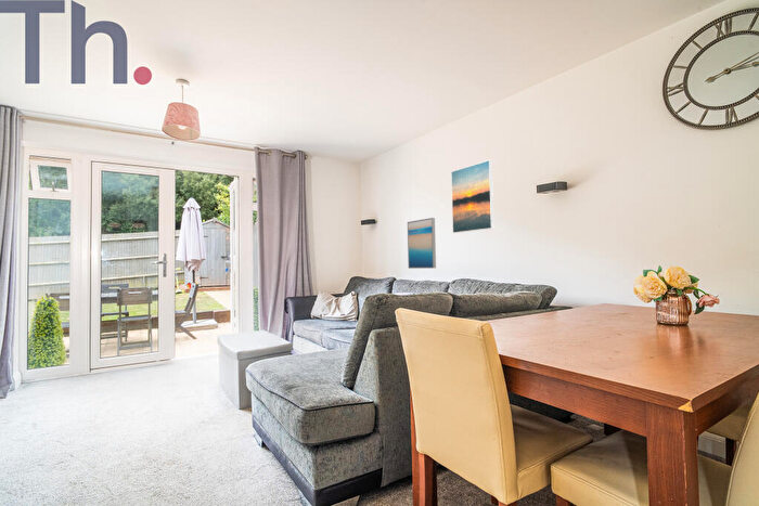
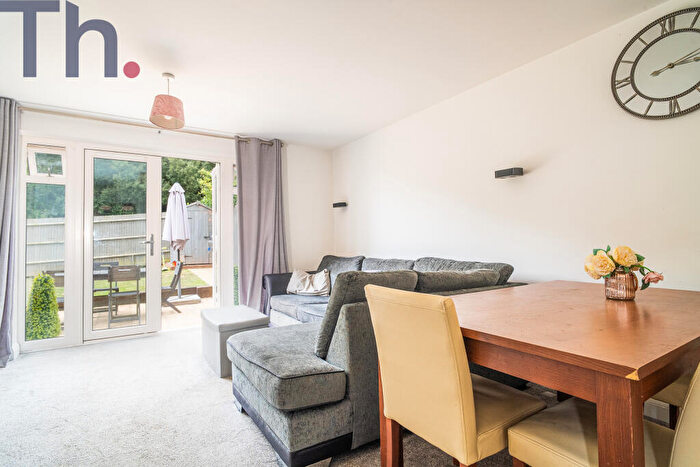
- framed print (471, 198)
- wall art (421, 244)
